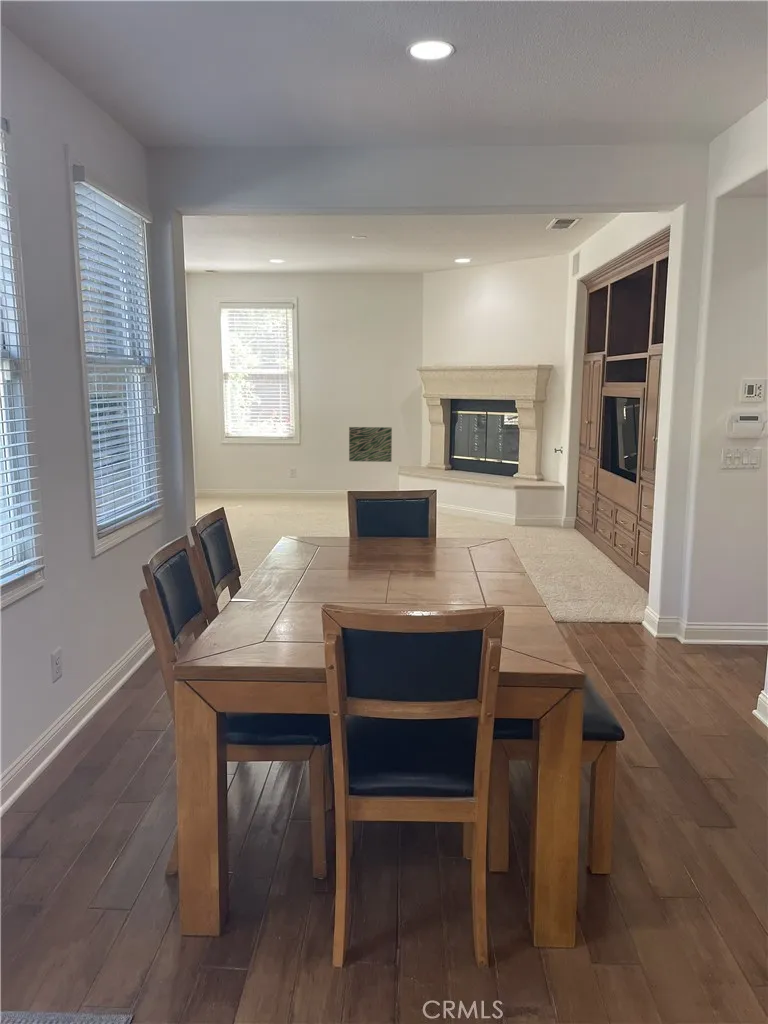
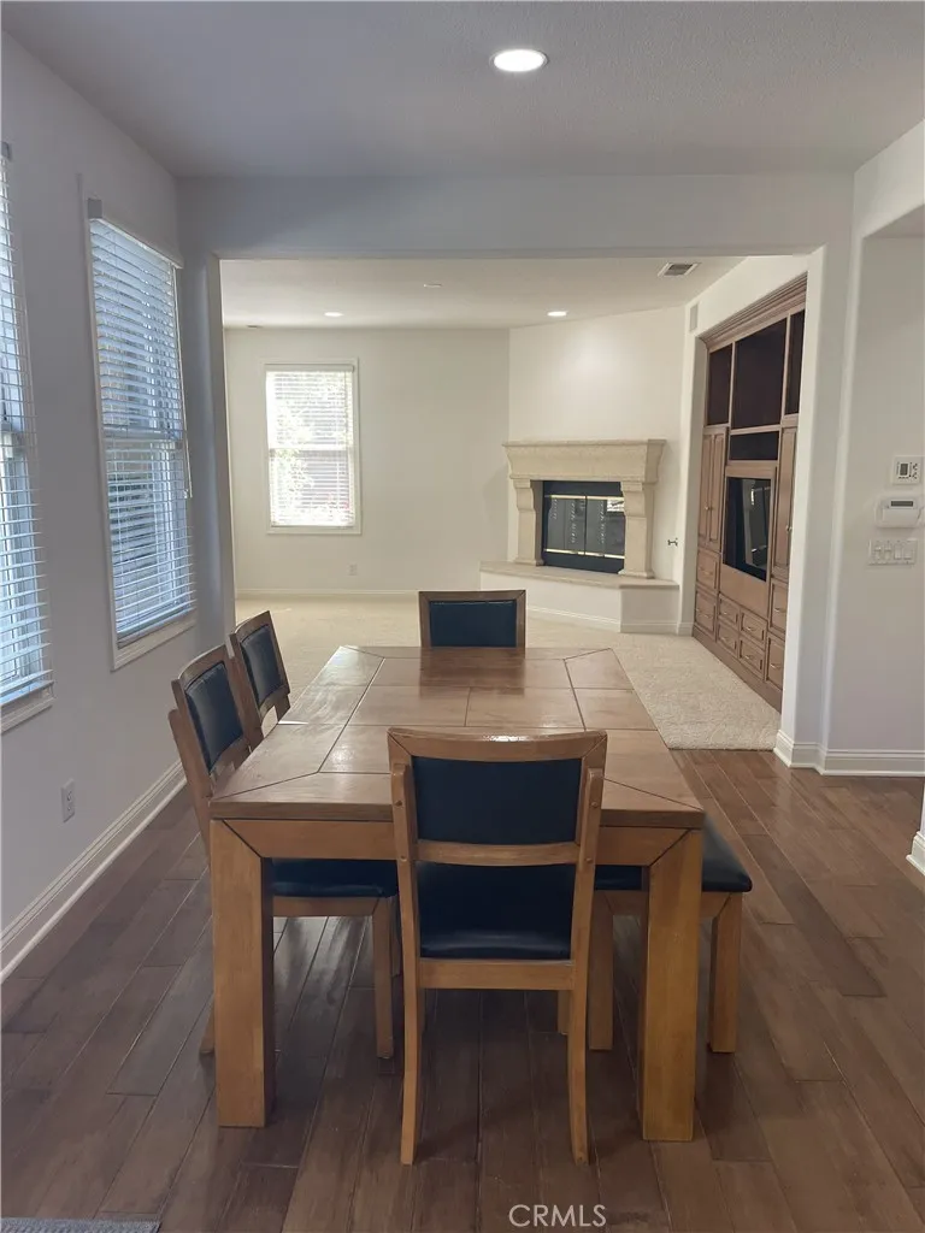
- wall art (370, 444)
